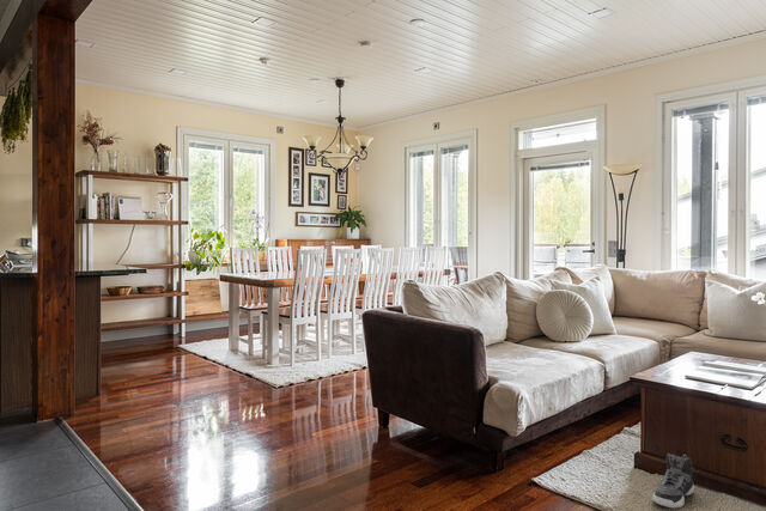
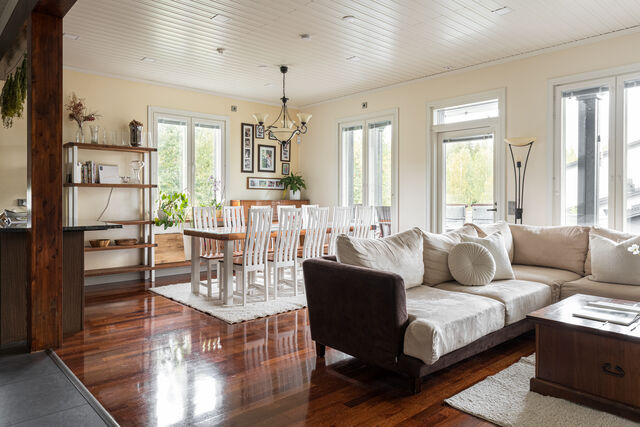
- sneaker (673, 477)
